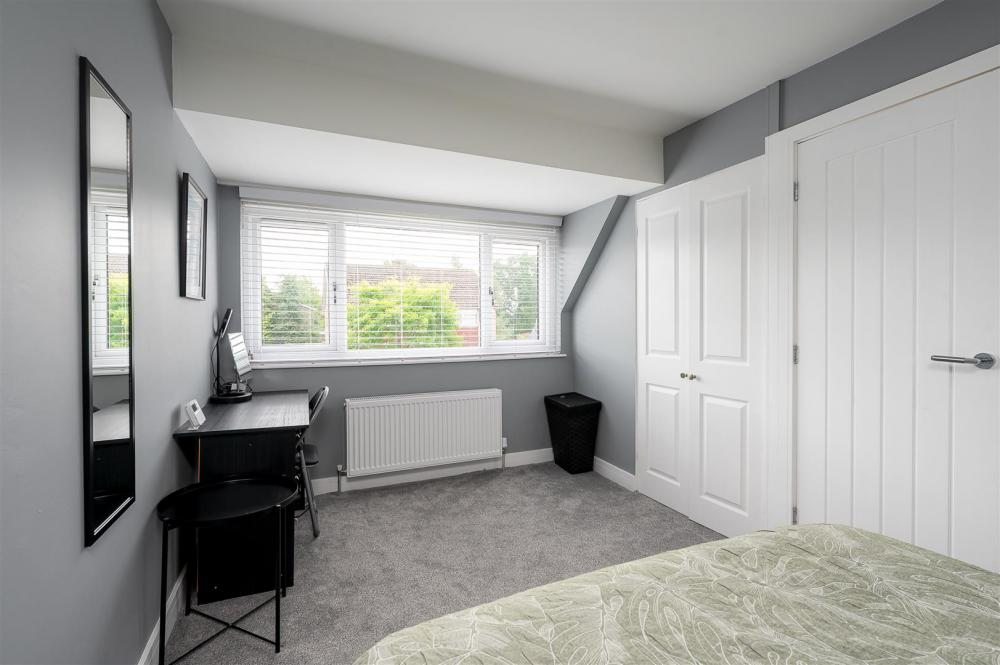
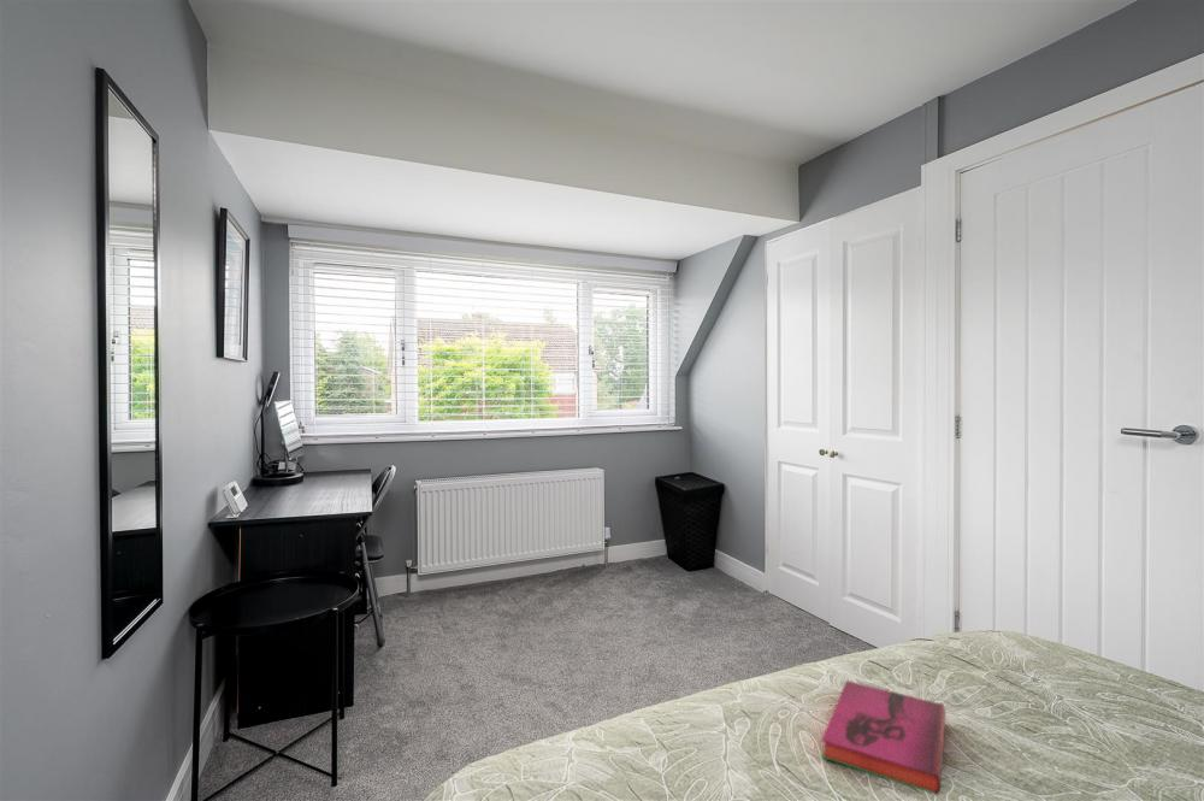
+ hardback book (886, 729)
